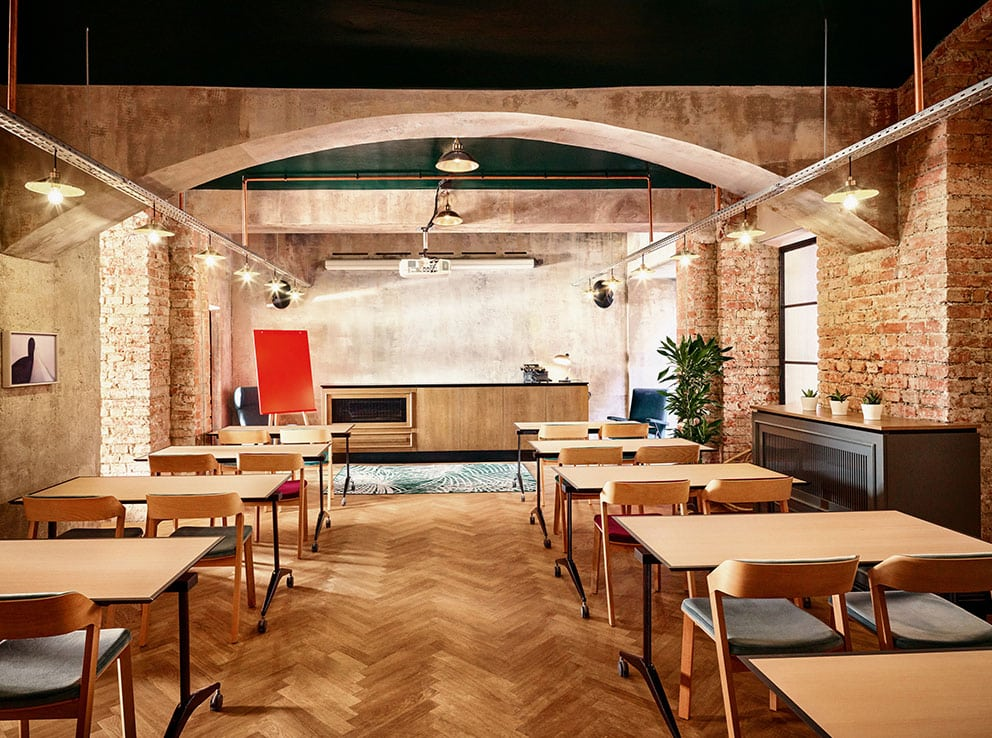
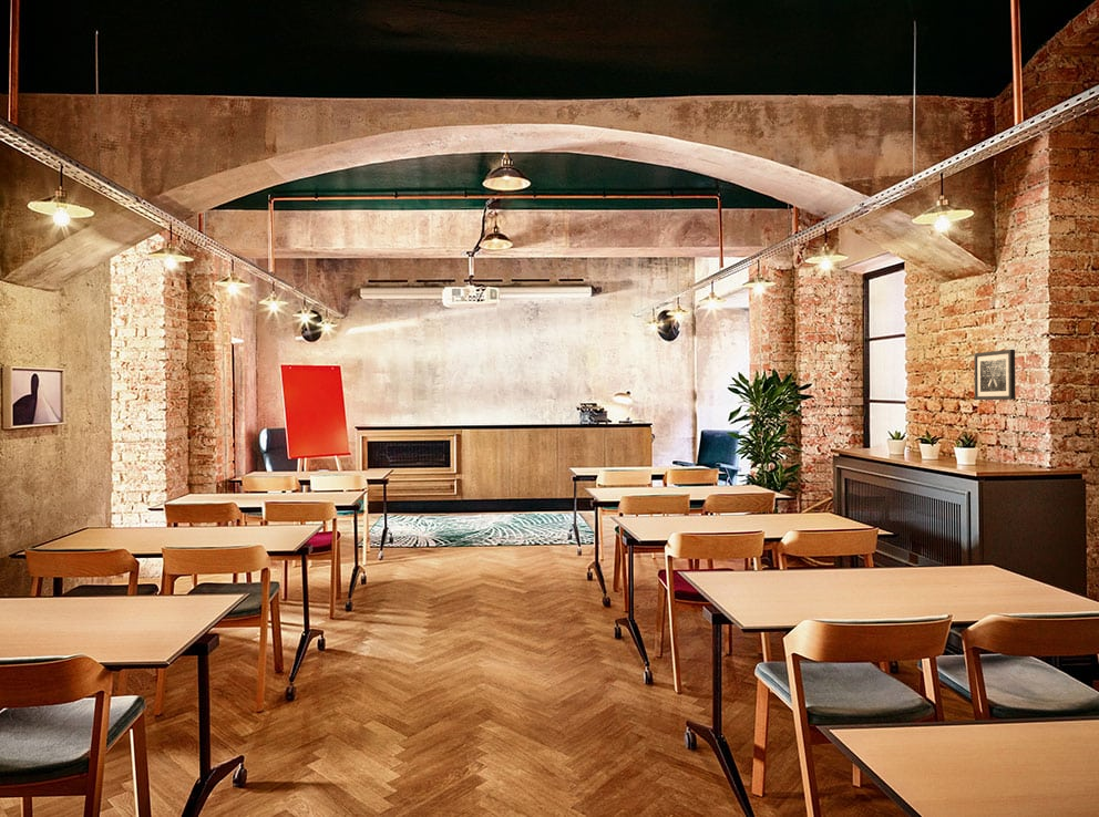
+ wall art (994, 375)
